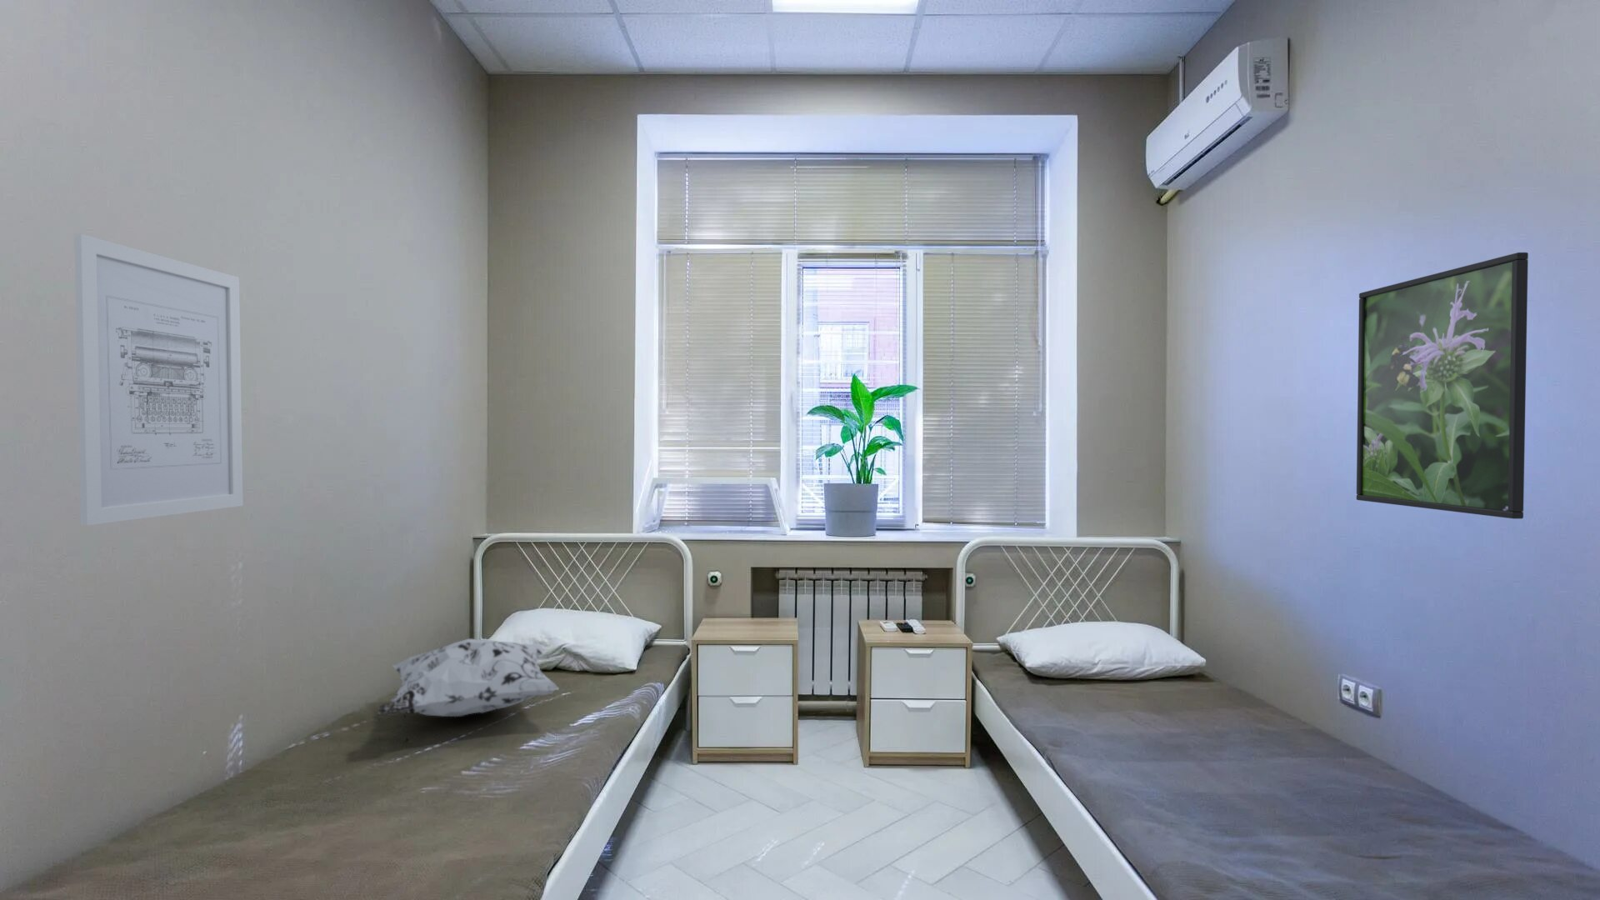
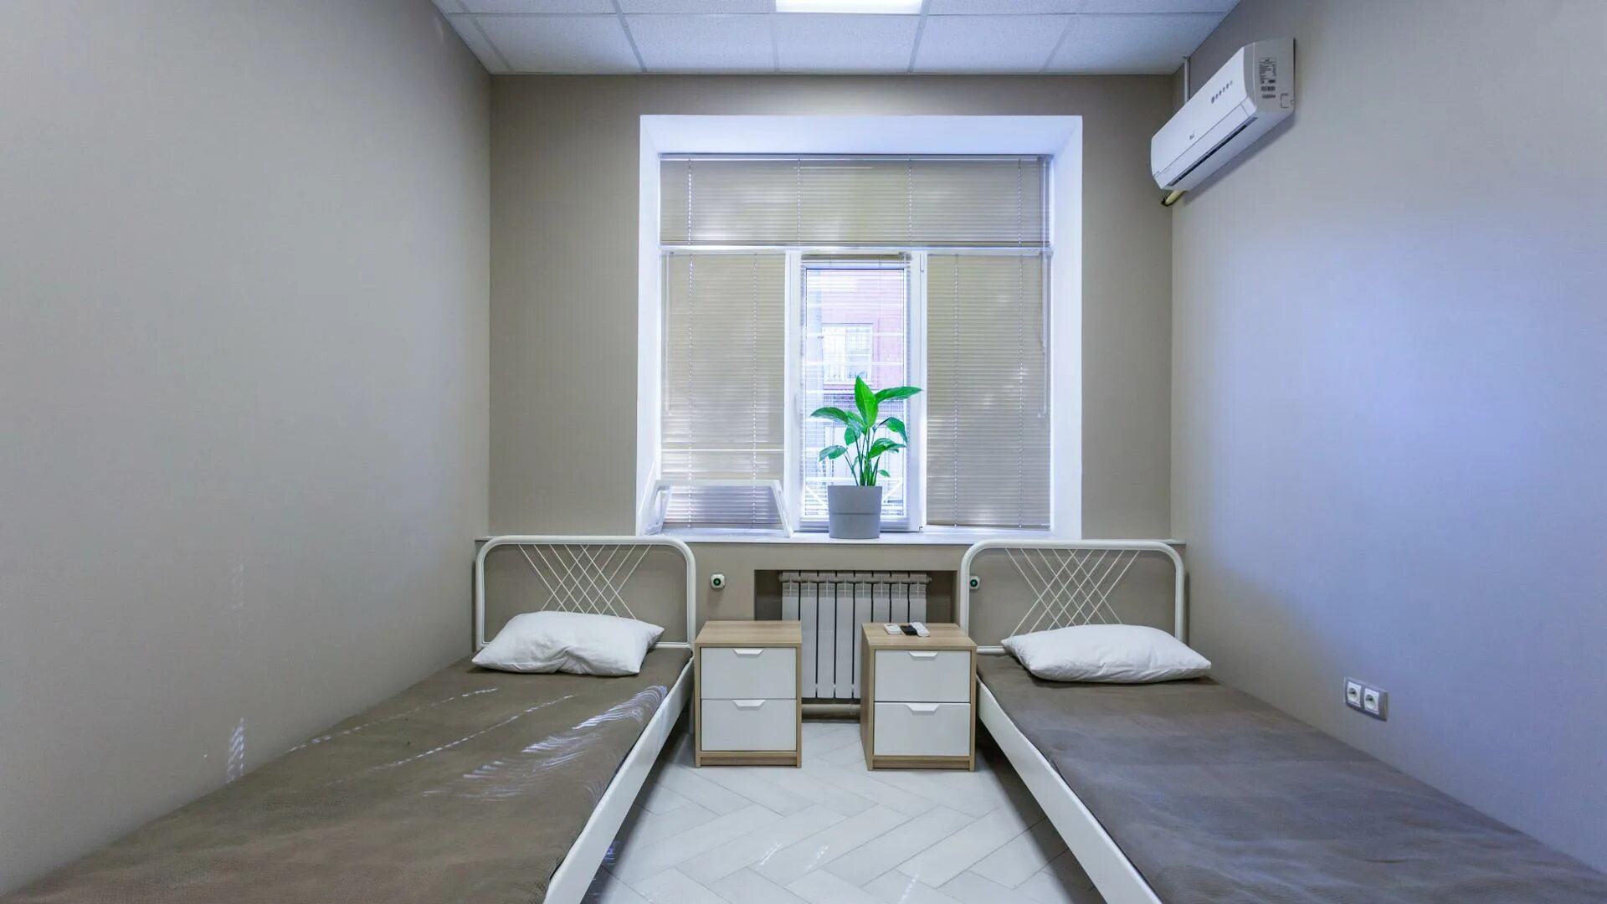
- wall art (169, 387)
- decorative pillow (471, 677)
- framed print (1431, 391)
